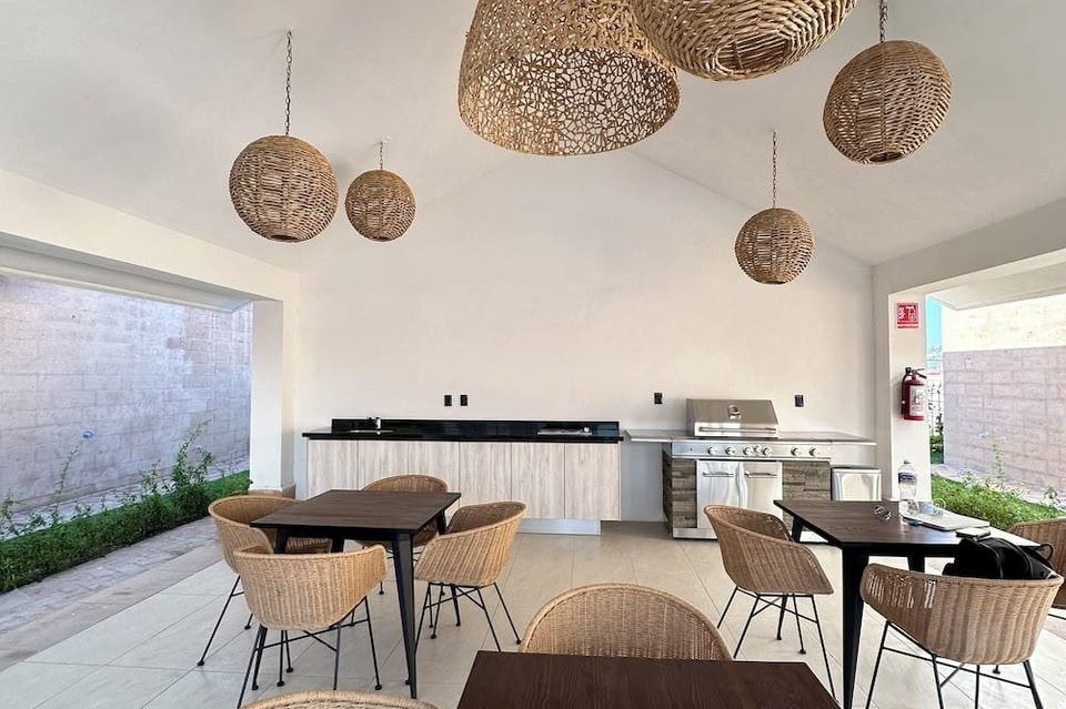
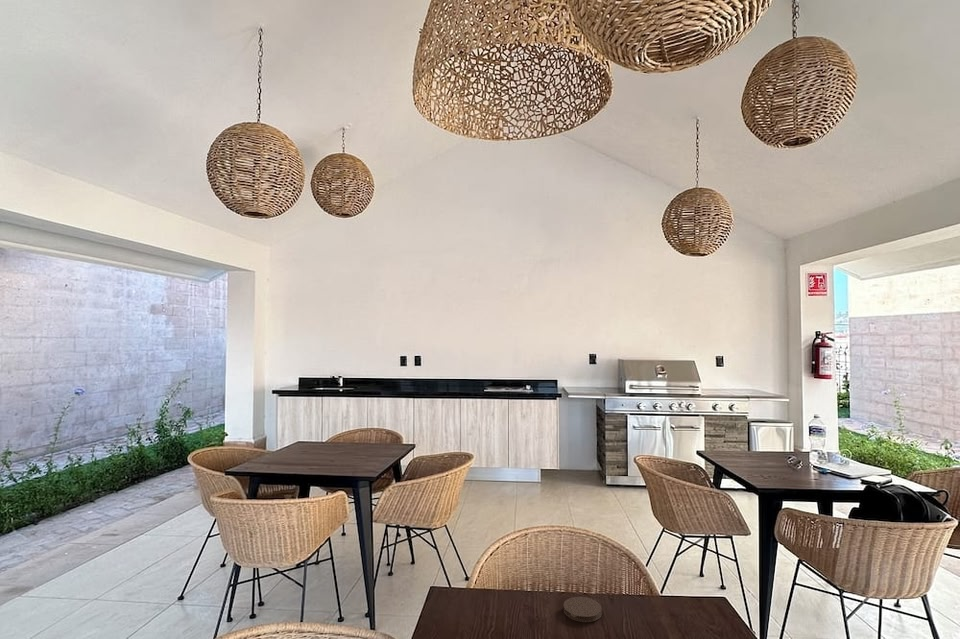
+ coaster (582, 608)
